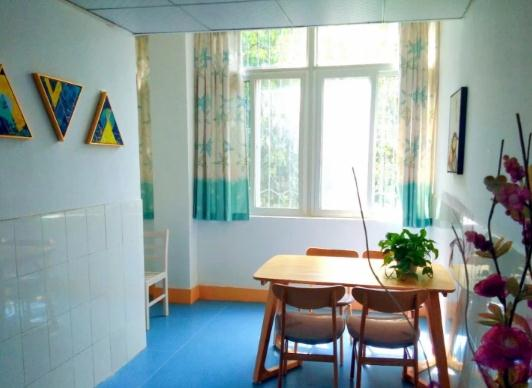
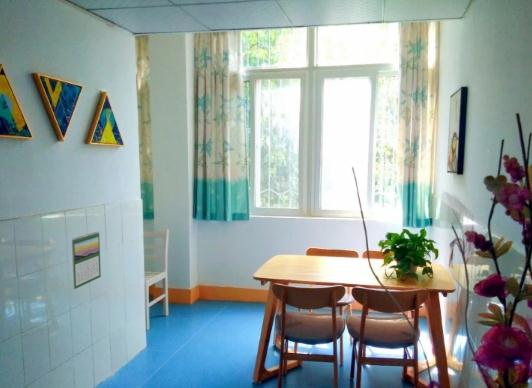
+ calendar (87, 258)
